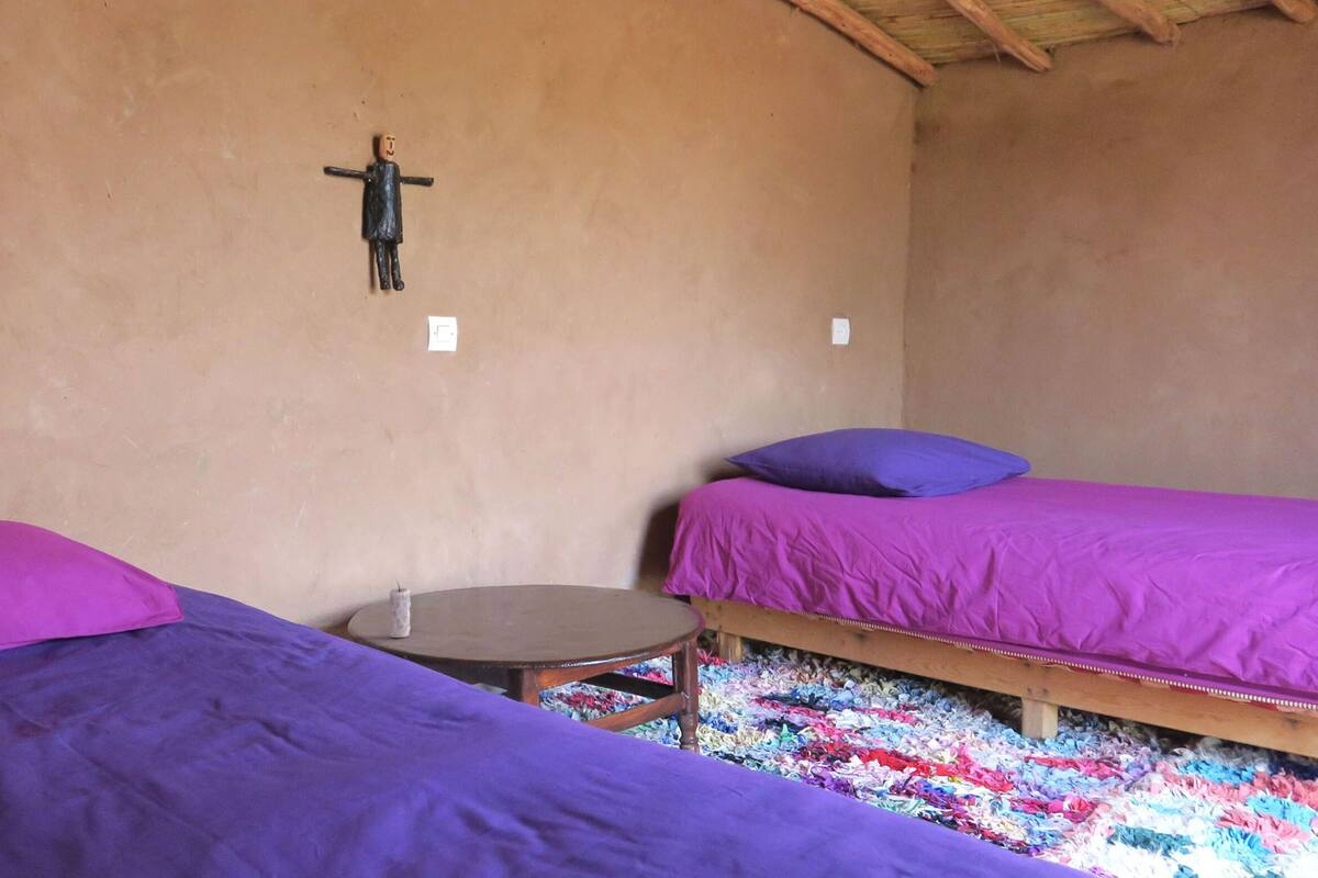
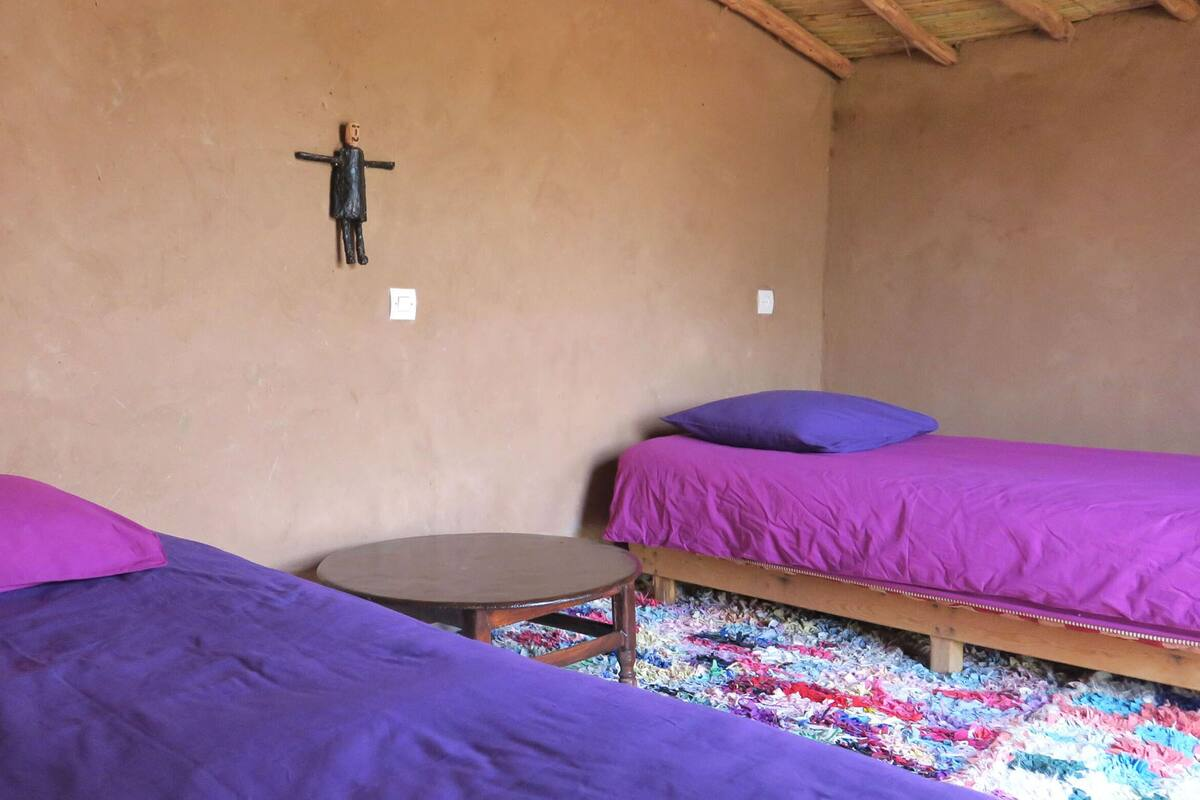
- candle (400, 608)
